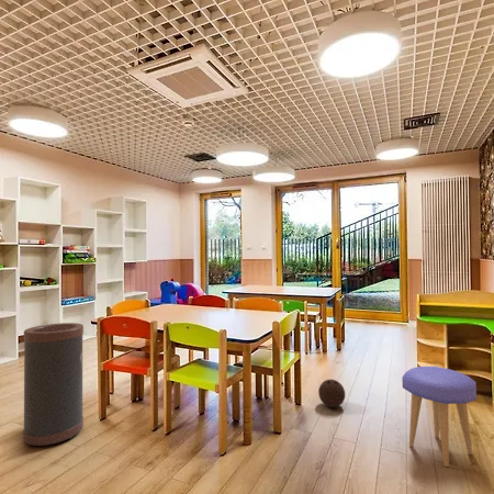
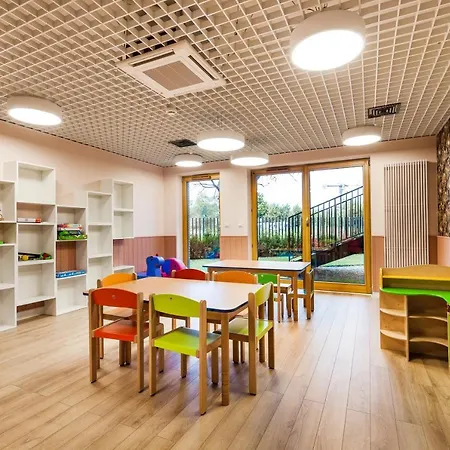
- trash can (54, 380)
- stool (439, 412)
- ball (332, 393)
